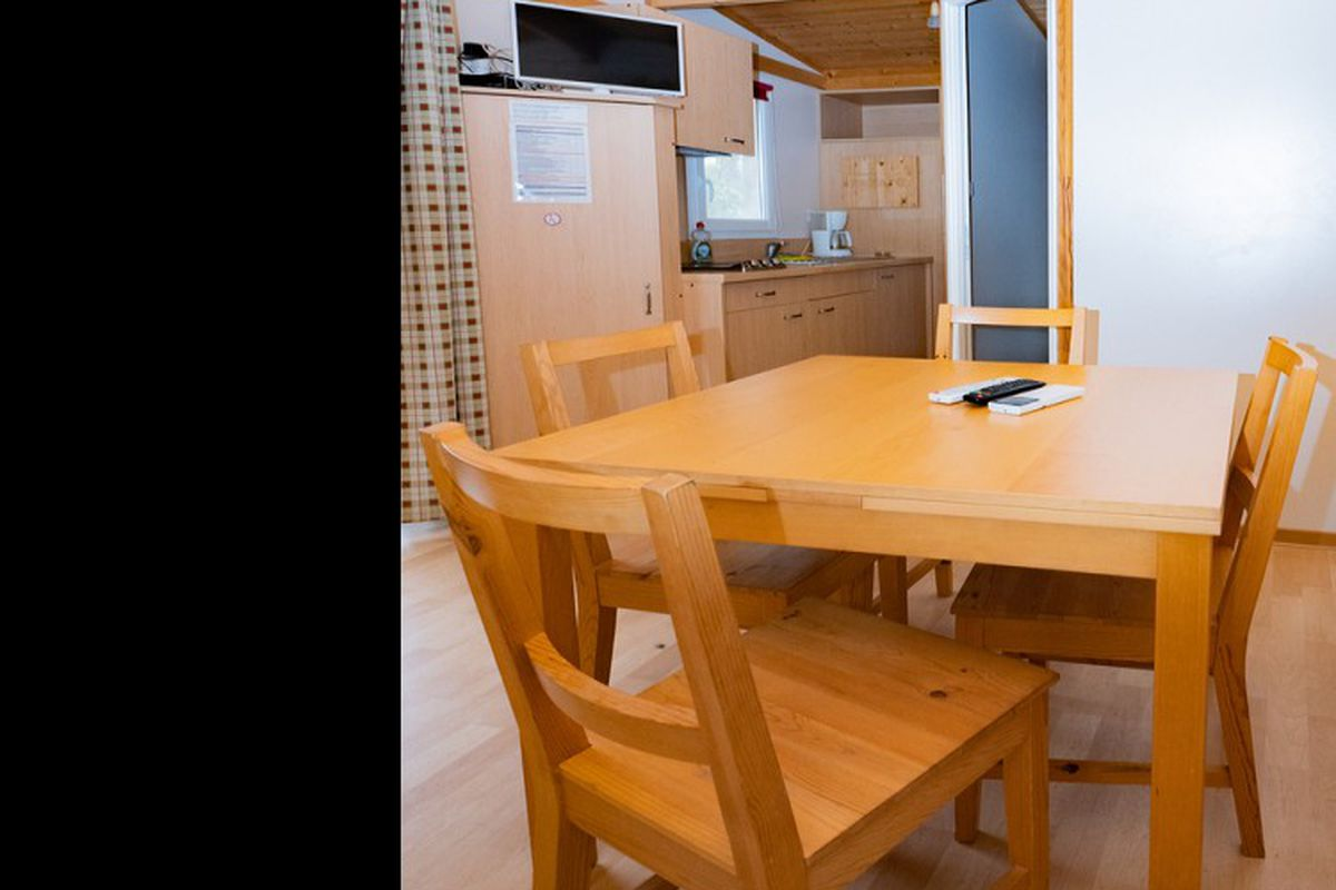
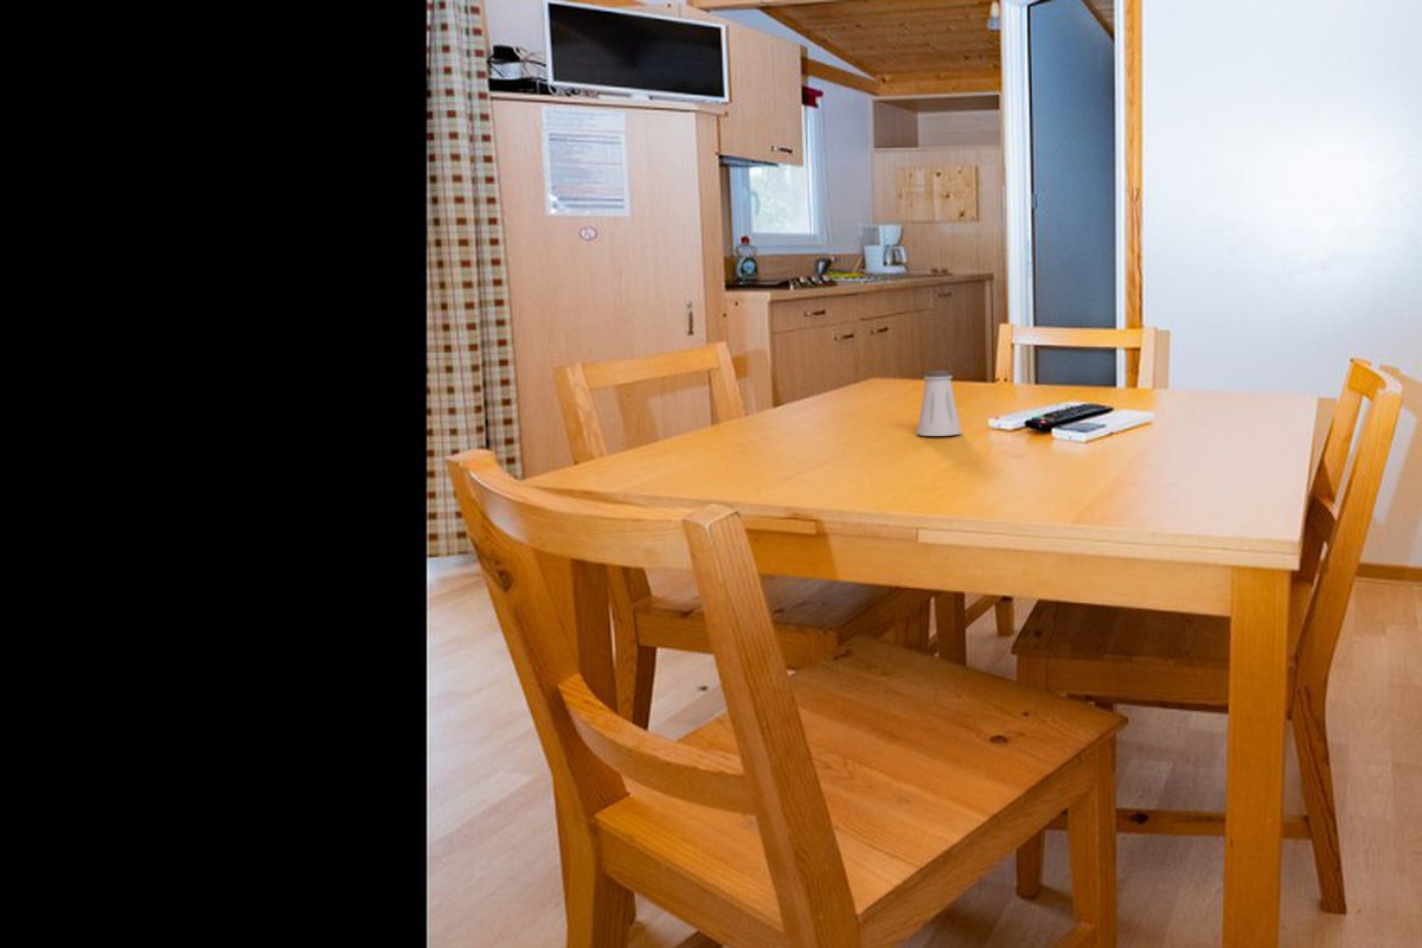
+ saltshaker (939, 402)
